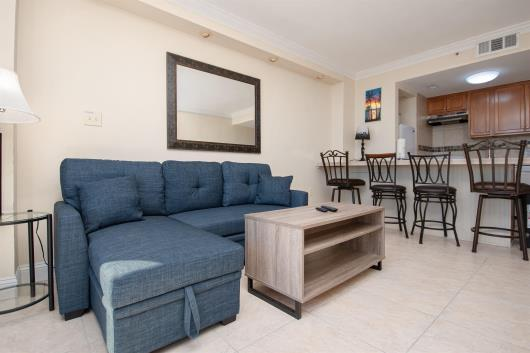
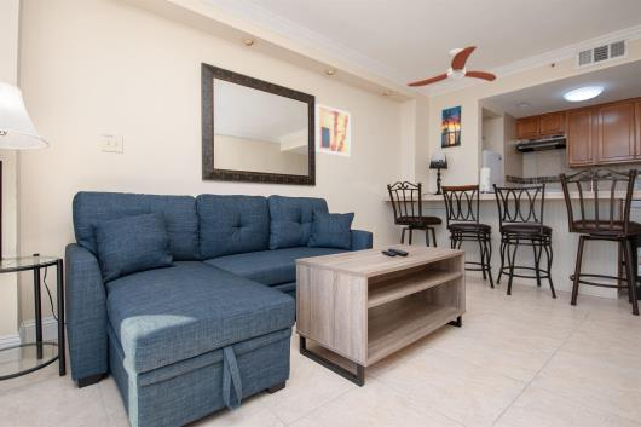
+ ceiling fan (451, 64)
+ wall art (333, 131)
